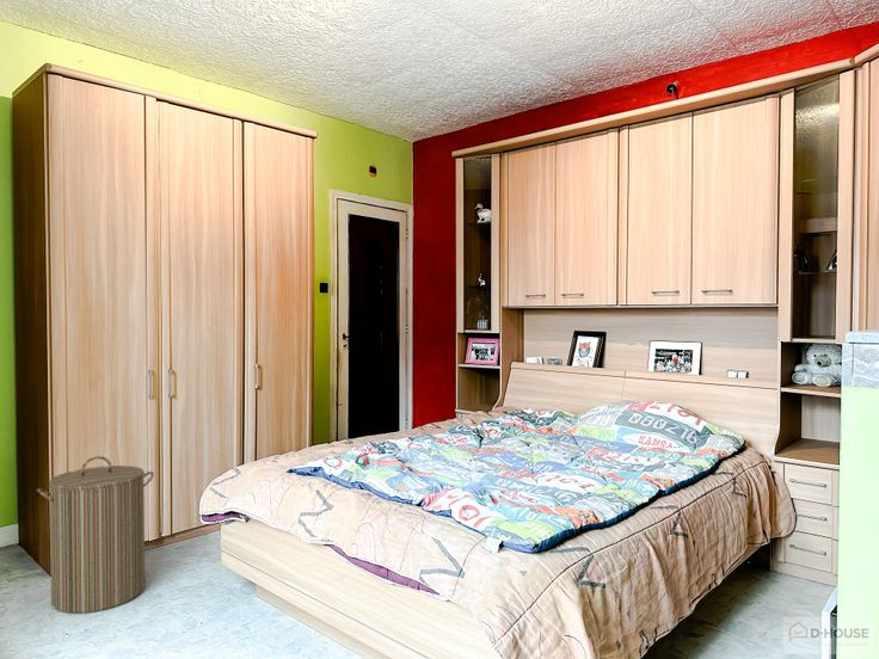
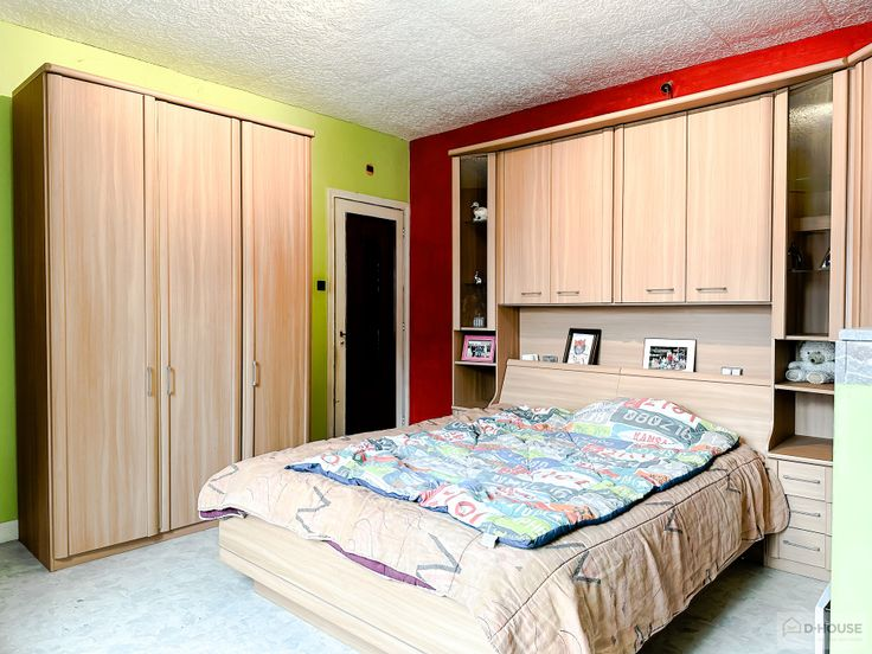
- laundry hamper (98, 525)
